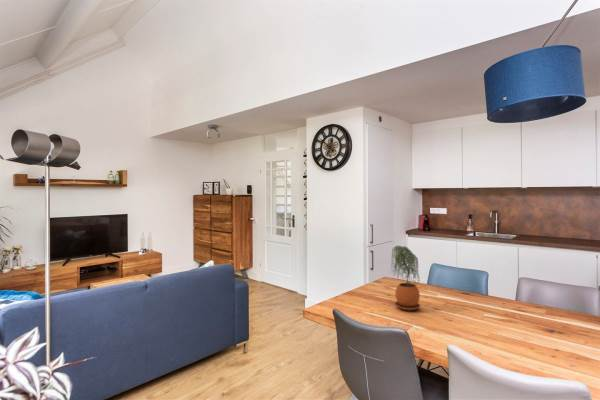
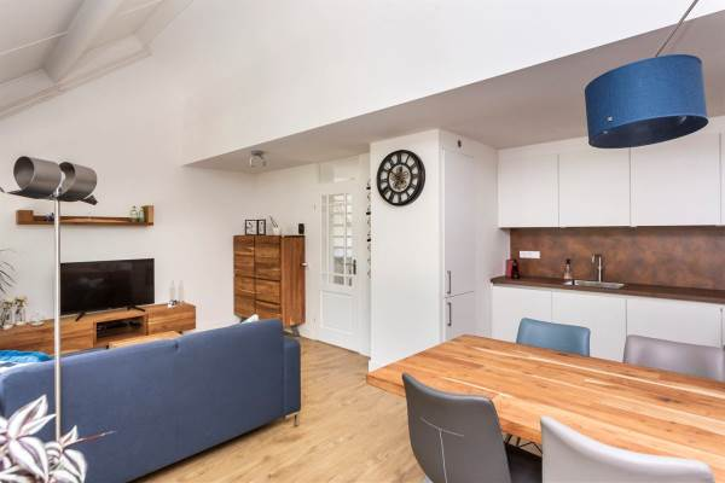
- potted plant (405, 277)
